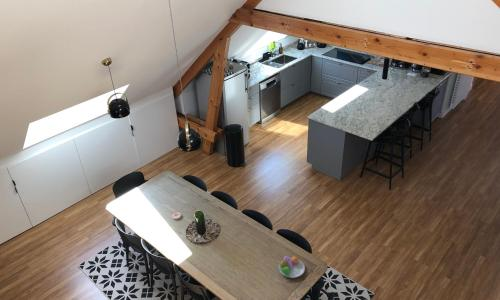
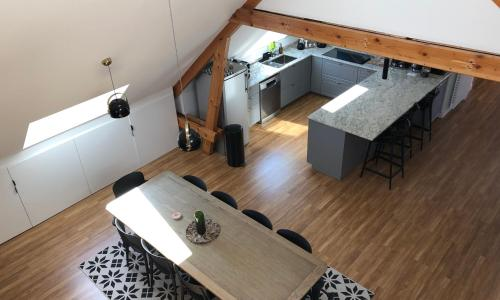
- fruit bowl (290, 265)
